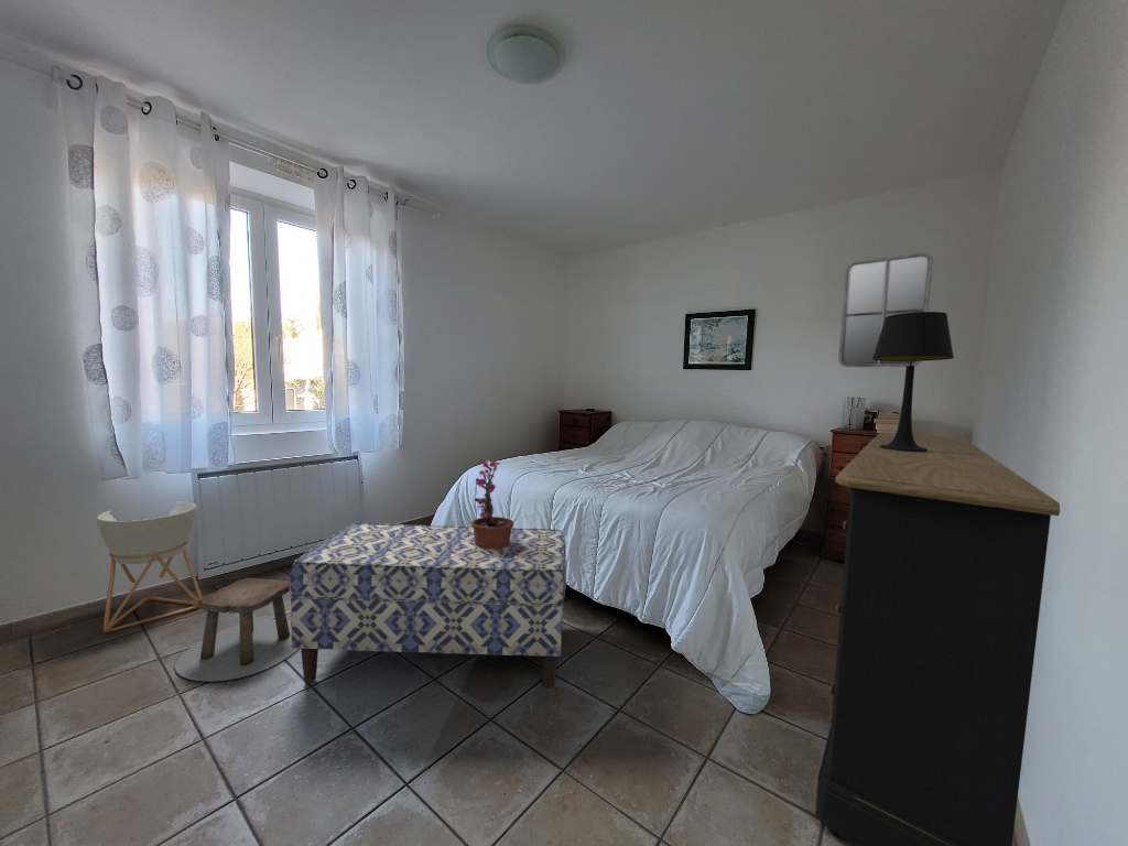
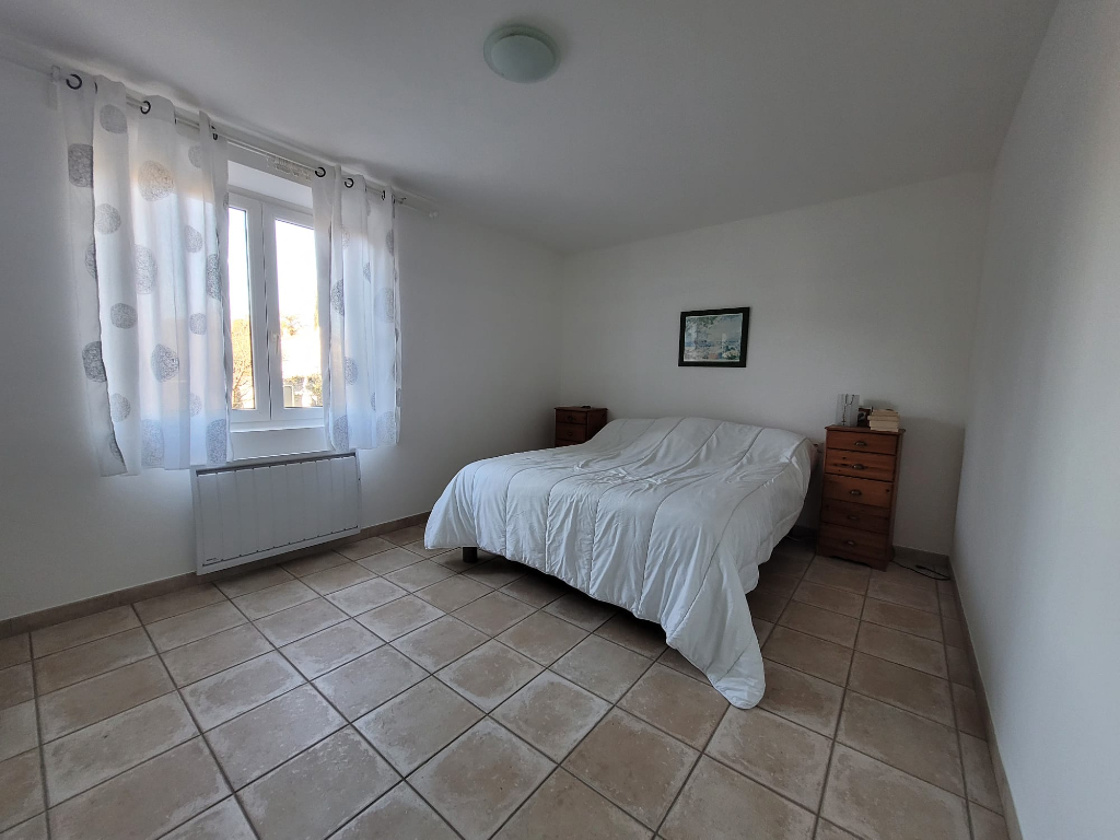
- stool (246, 619)
- bench (444, 598)
- potted plant (491, 505)
- planter (151, 561)
- table lamp (909, 382)
- home mirror (882, 312)
- storage cabinet (912, 562)
